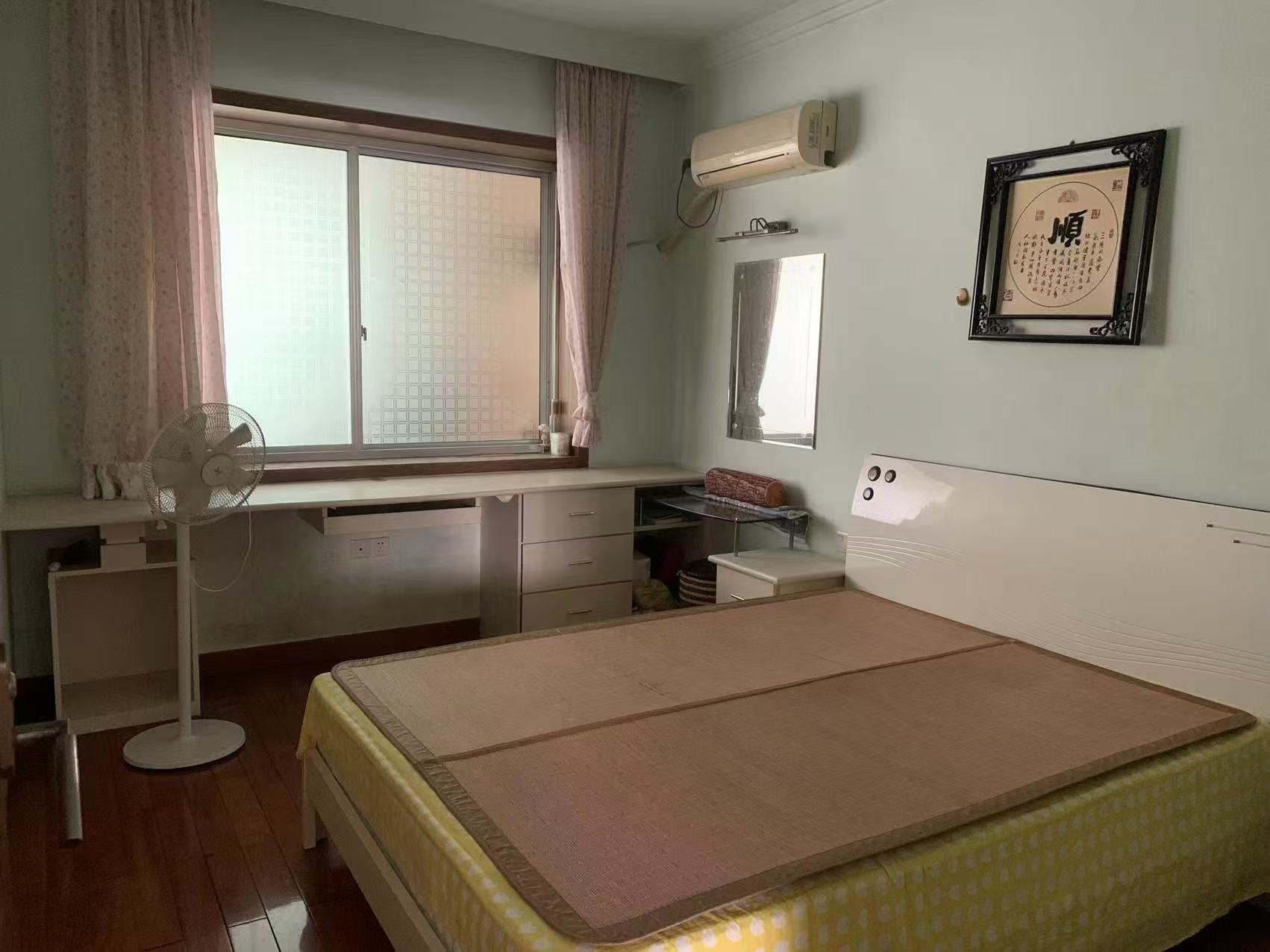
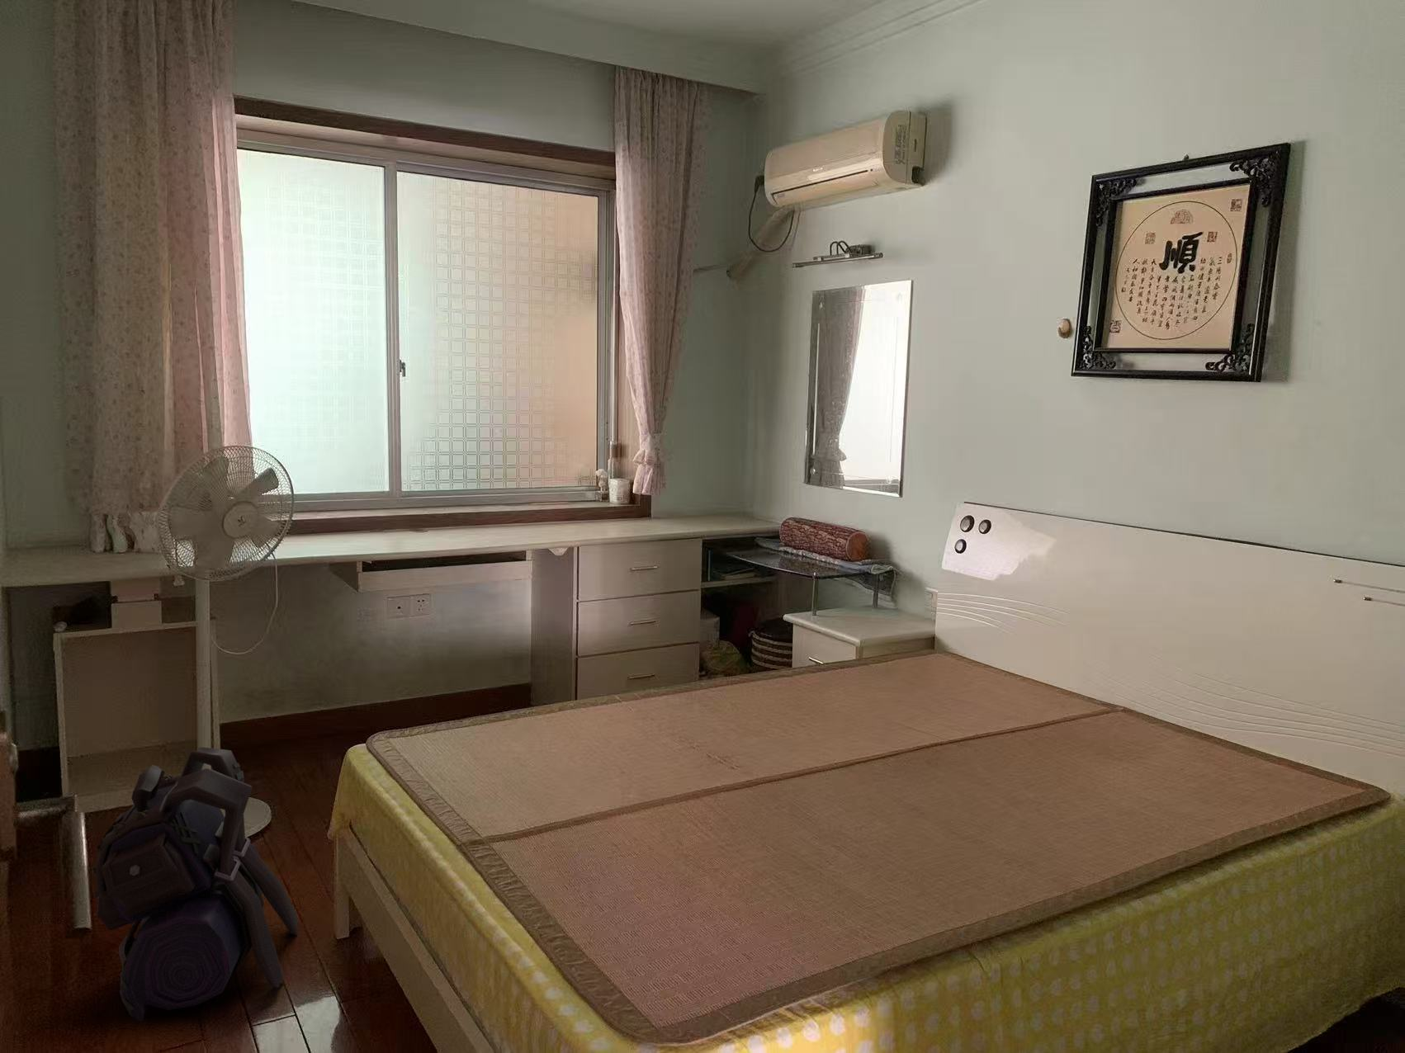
+ backpack (192, 865)
